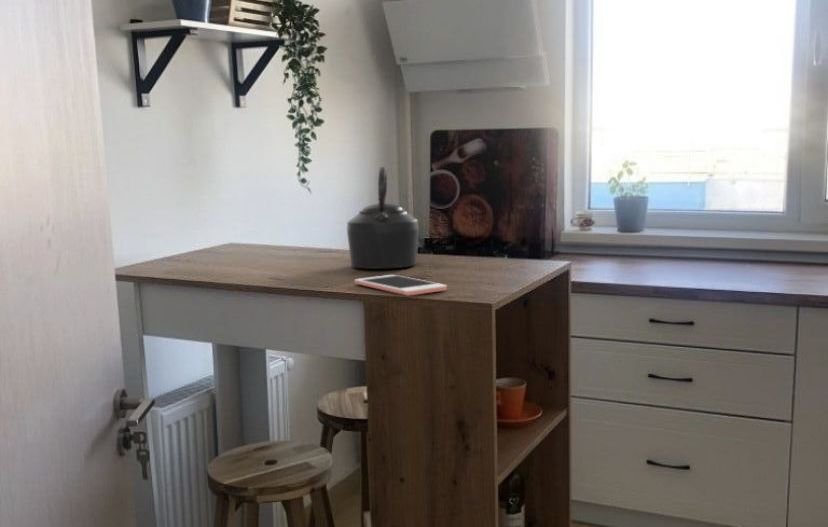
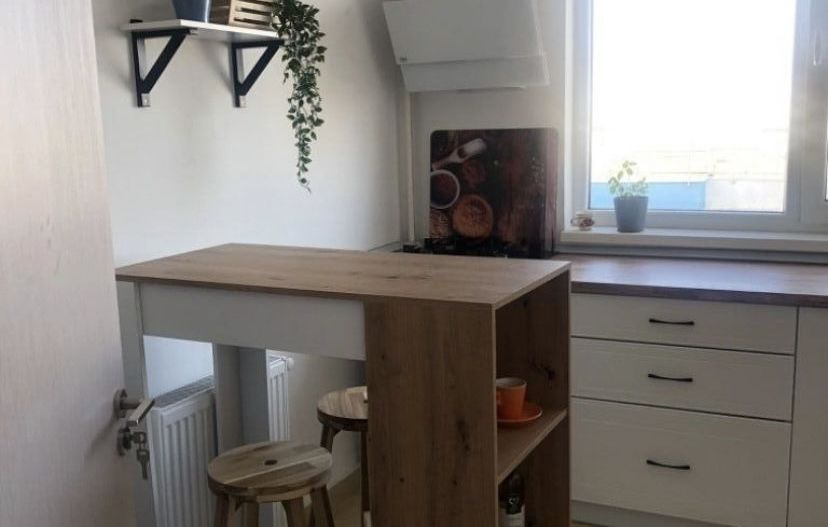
- kettle (383, 214)
- cell phone (399, 284)
